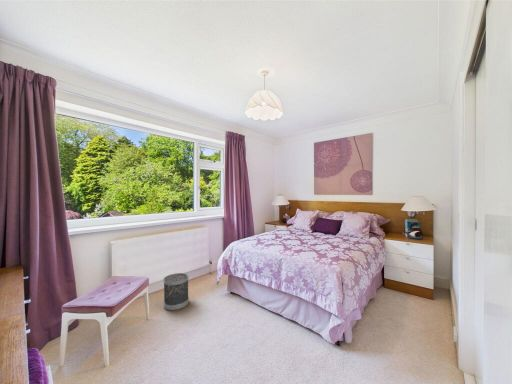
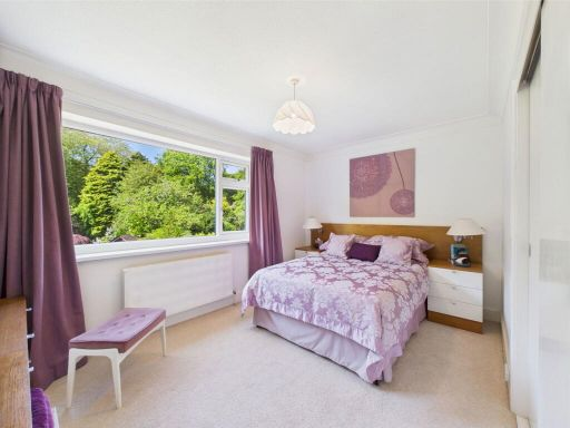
- wastebasket (176, 290)
